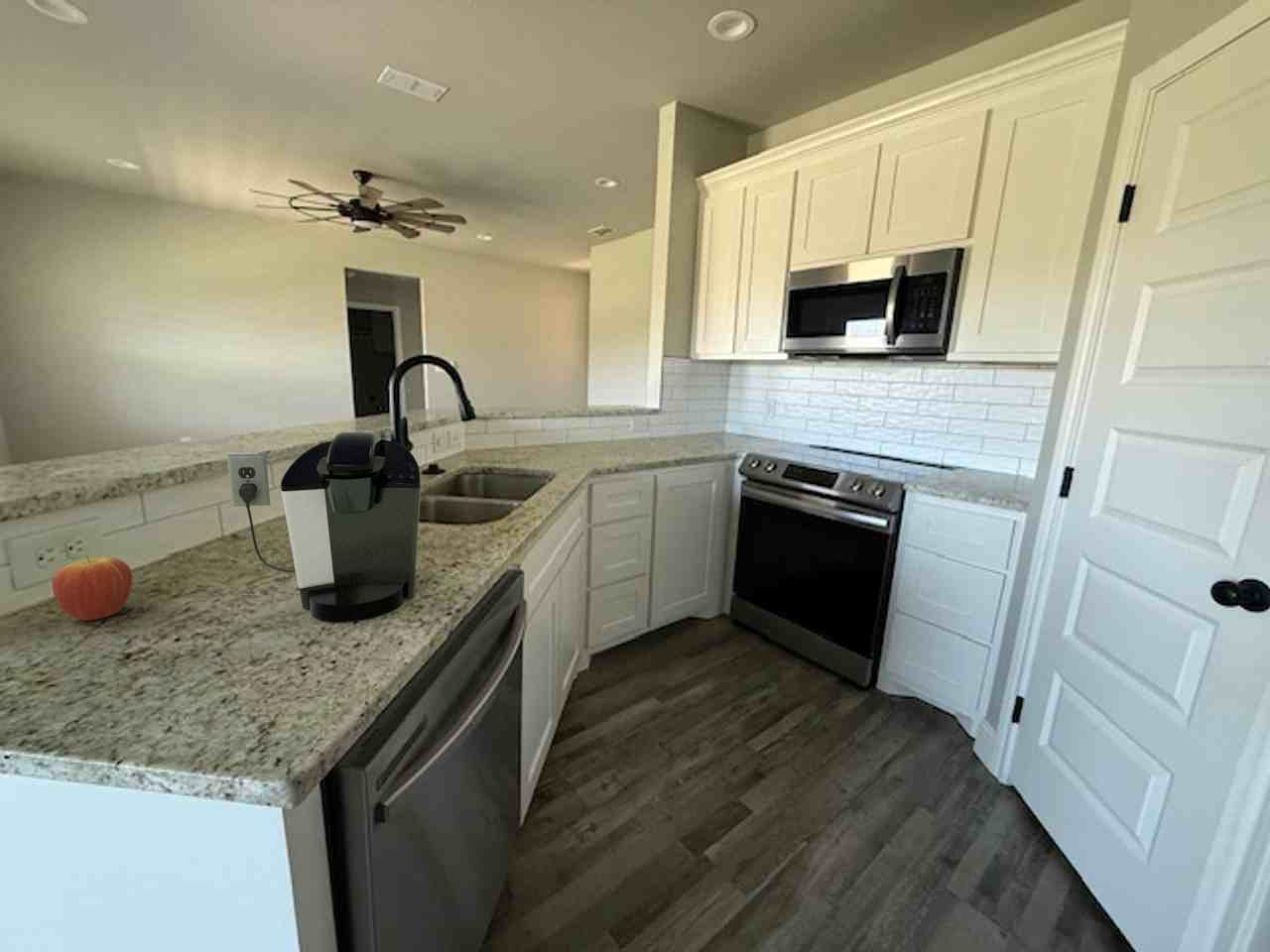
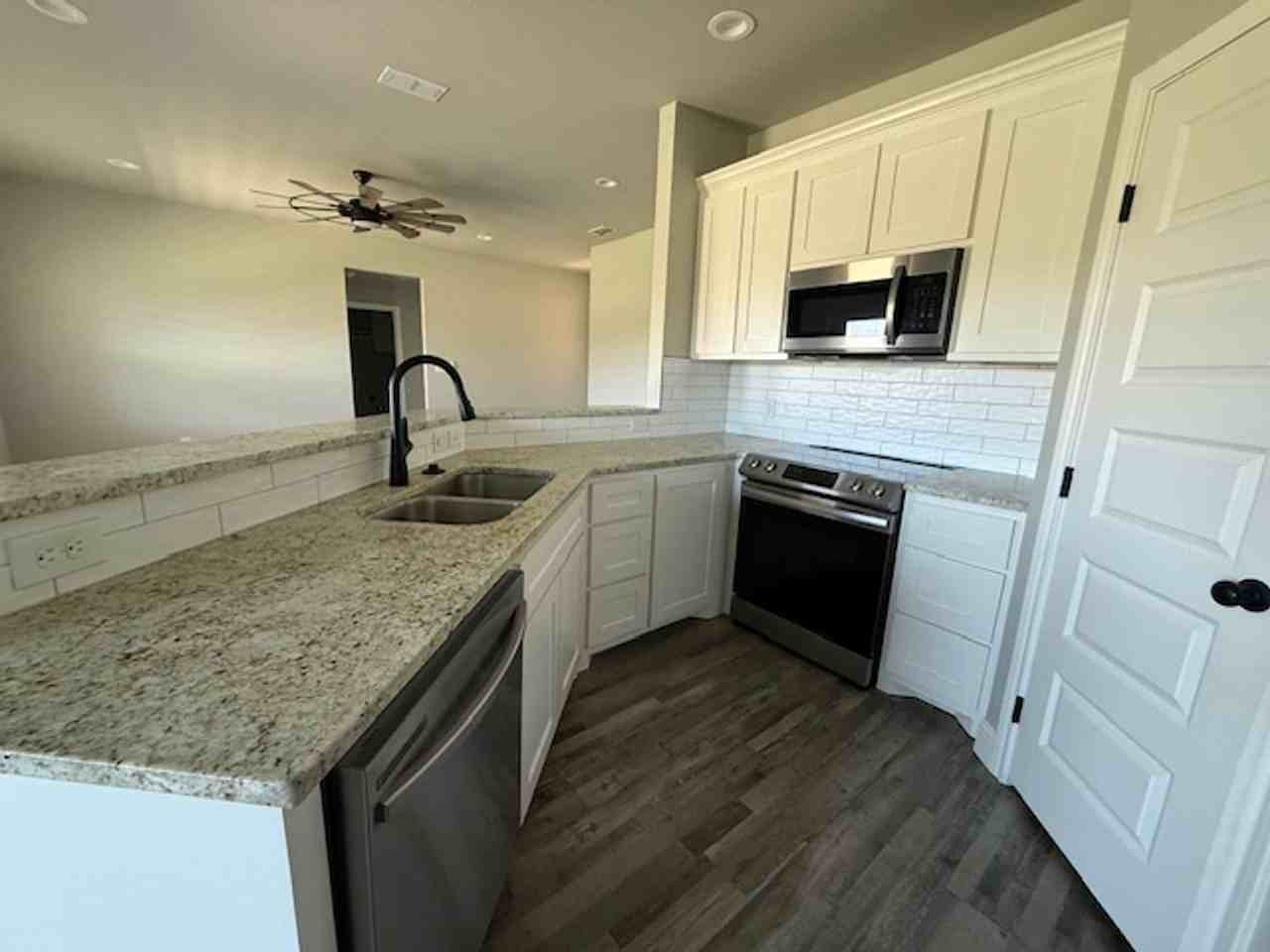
- coffee maker (320, 517)
- fruit (94, 585)
